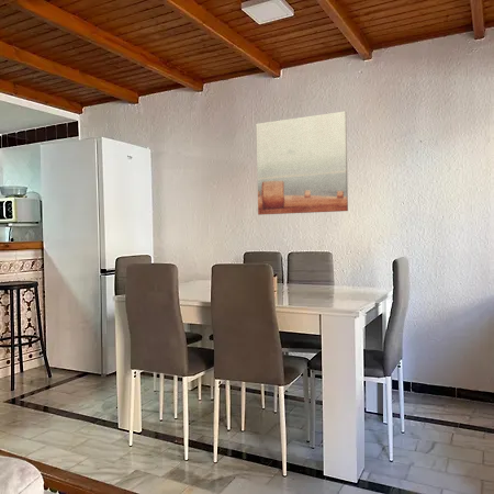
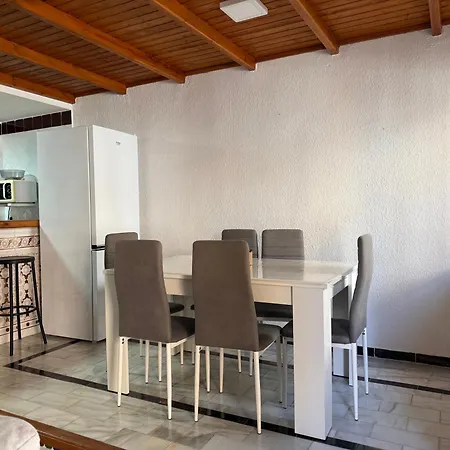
- wall art (300, 166)
